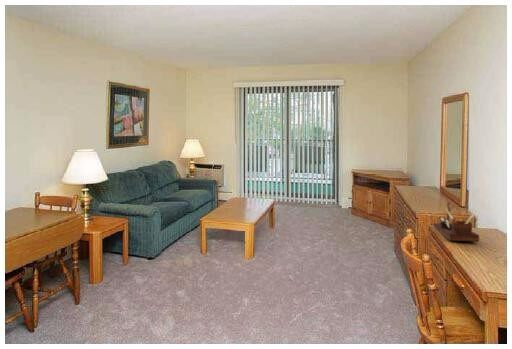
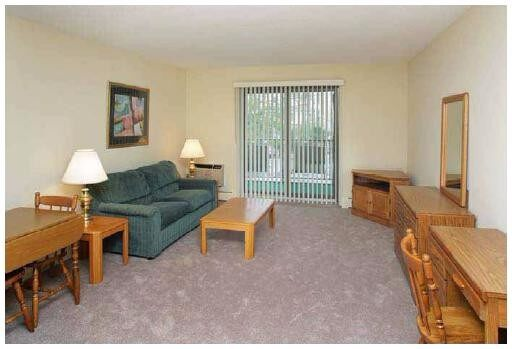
- desk organizer (454, 220)
